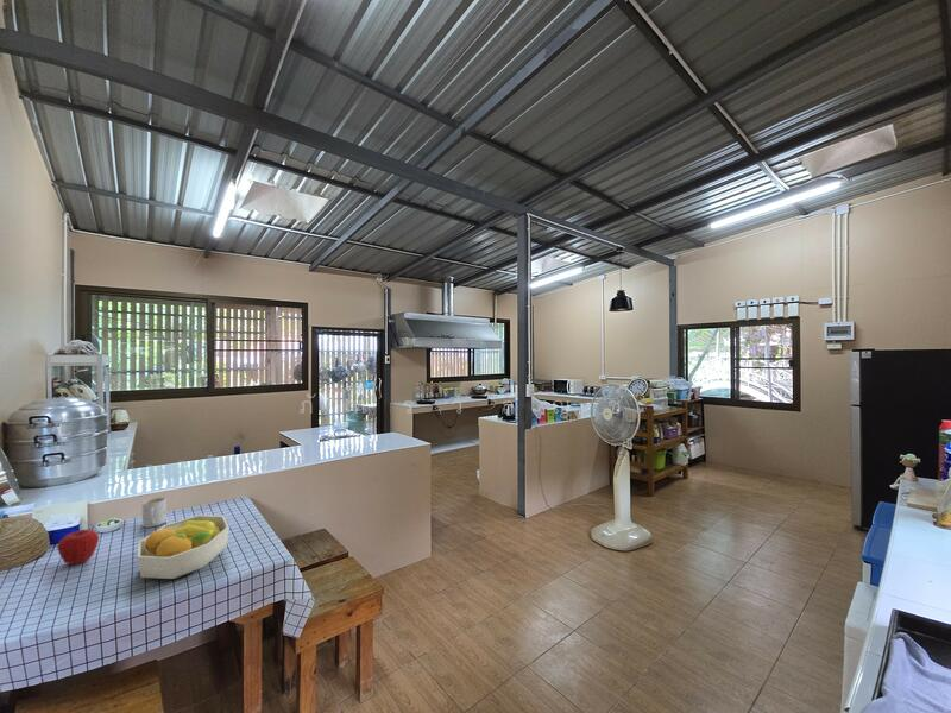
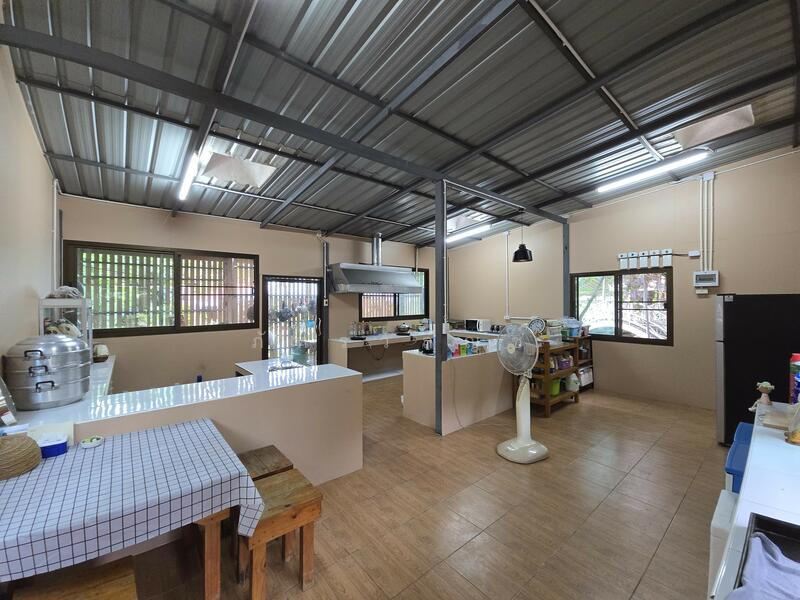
- mug (153, 512)
- apple (78, 545)
- fruit bowl (185, 541)
